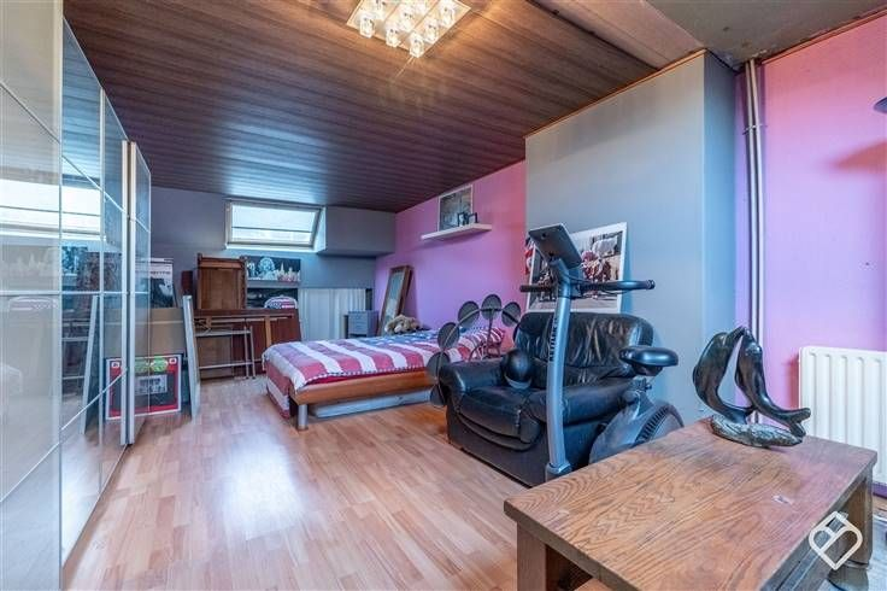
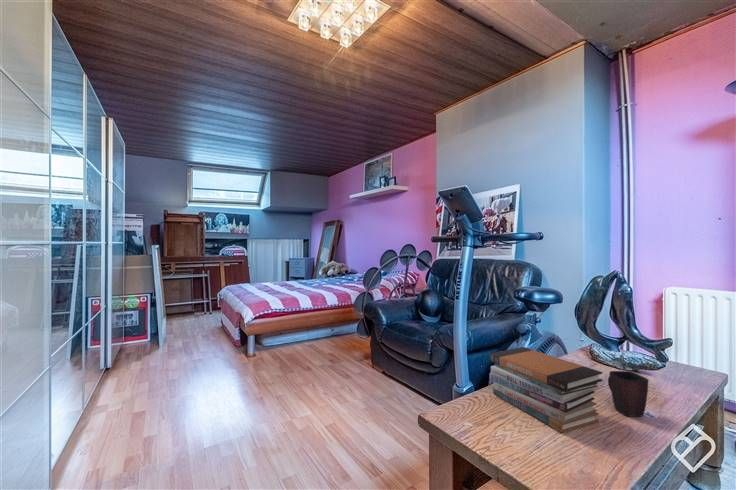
+ mug (623, 391)
+ book stack (540, 383)
